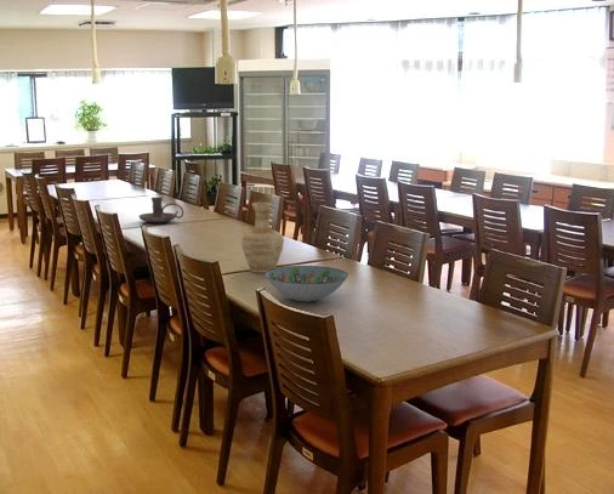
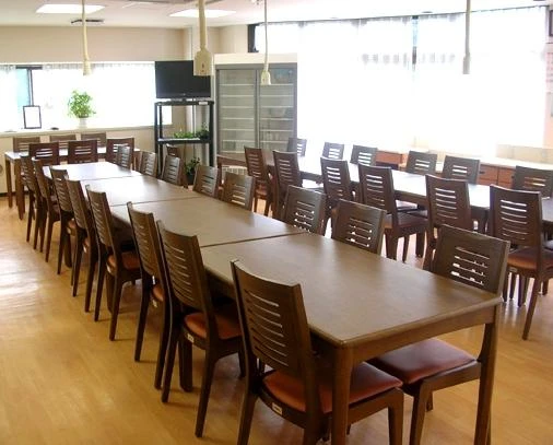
- candle holder (161, 209)
- decorative bowl (306, 285)
- vase (262, 237)
